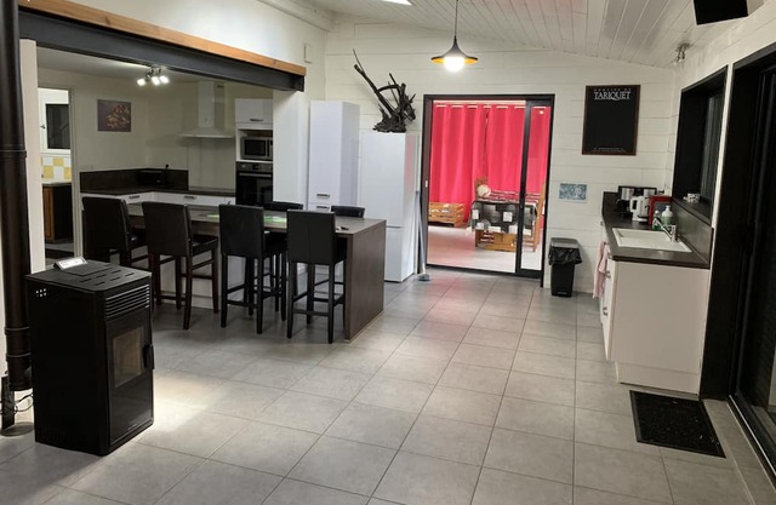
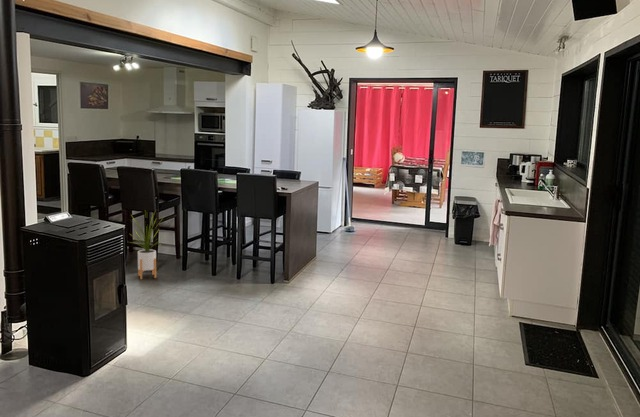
+ house plant (146, 243)
